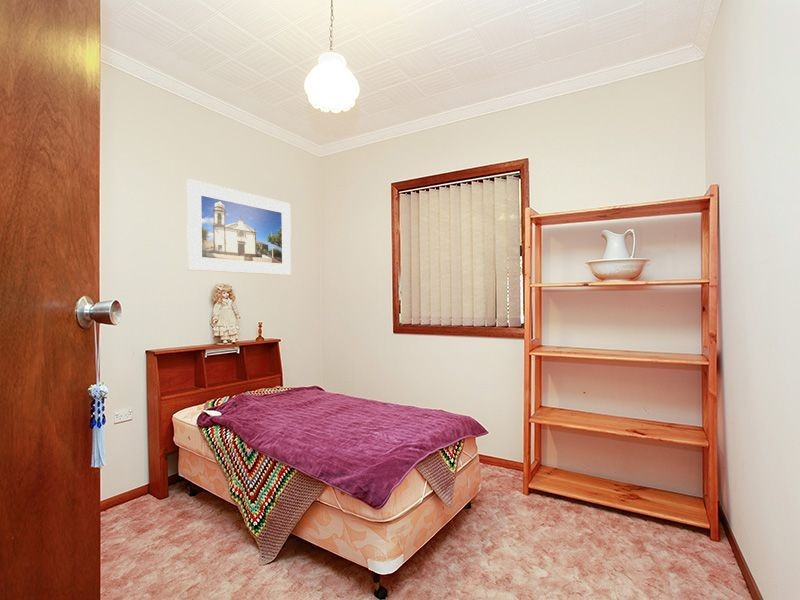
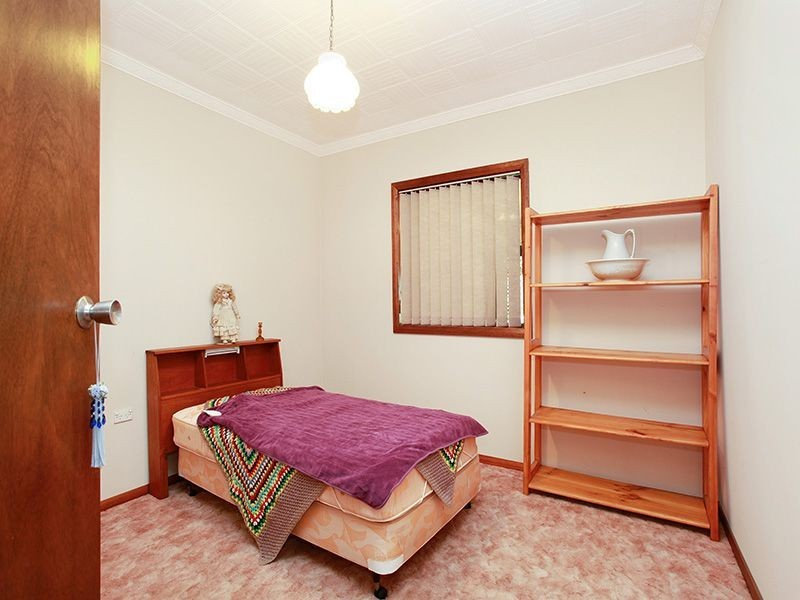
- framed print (245, 232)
